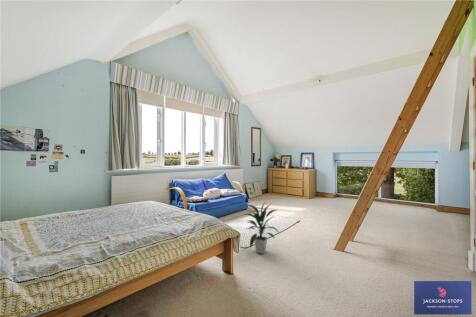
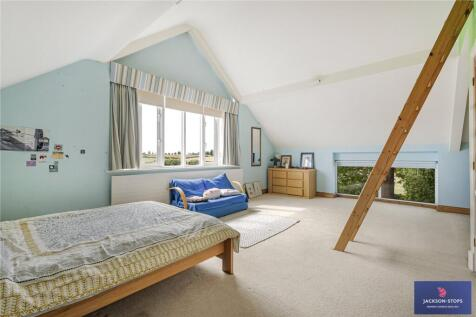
- indoor plant (259, 226)
